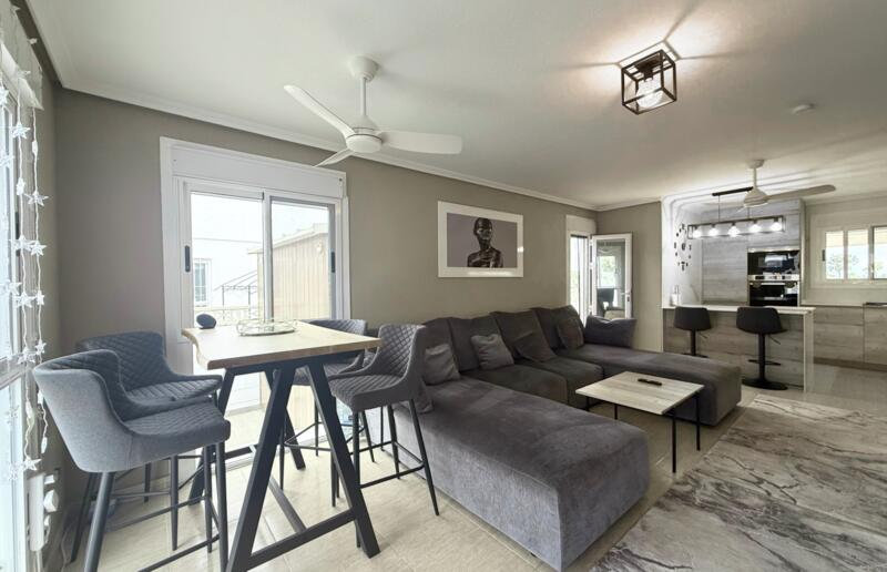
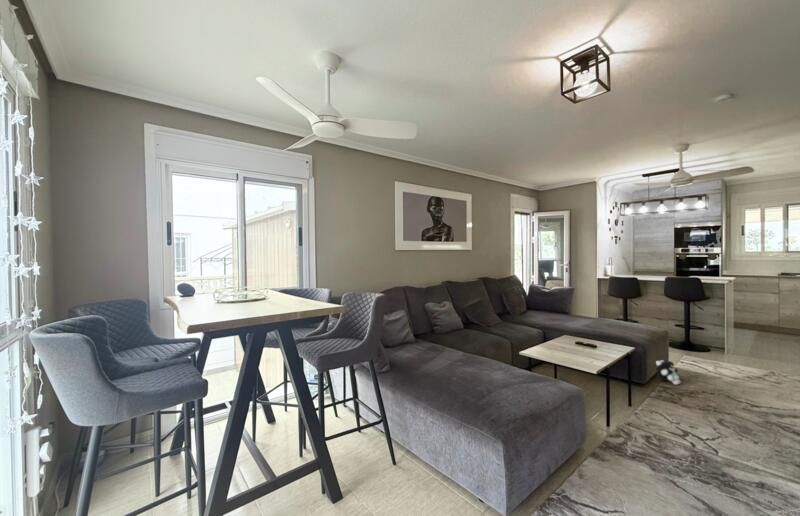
+ plush toy (668, 371)
